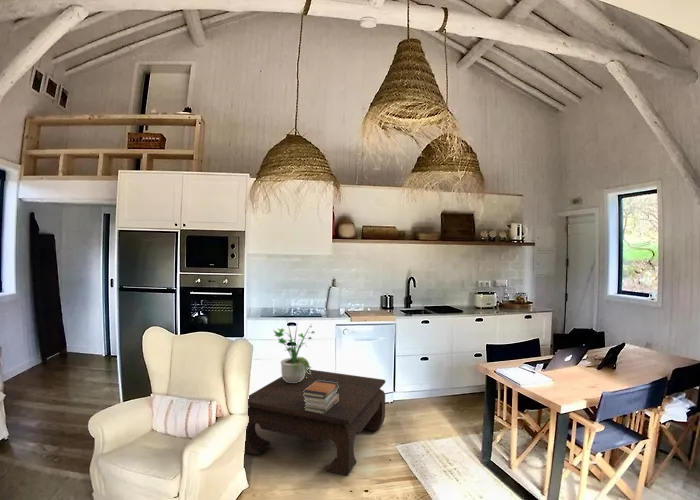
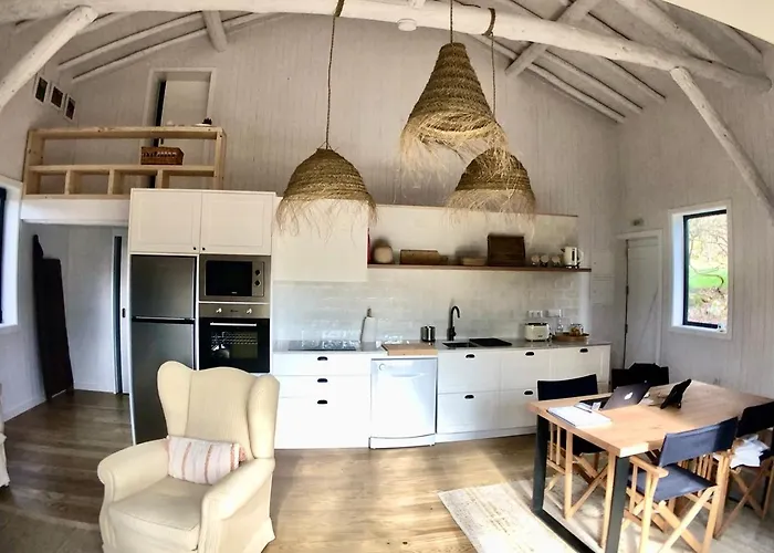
- coffee table (317, 413)
- potted plant (298, 344)
- book stack (321, 396)
